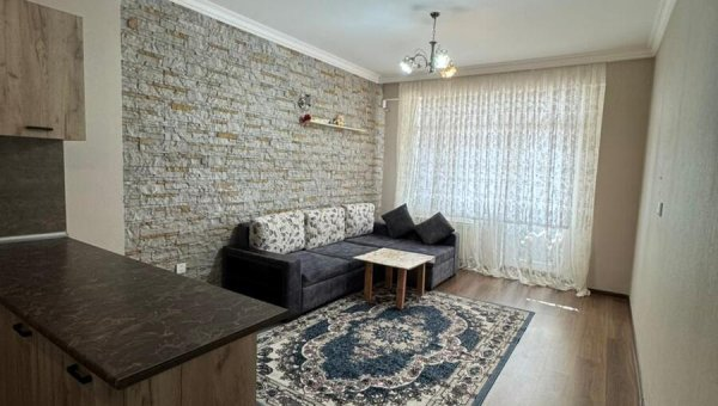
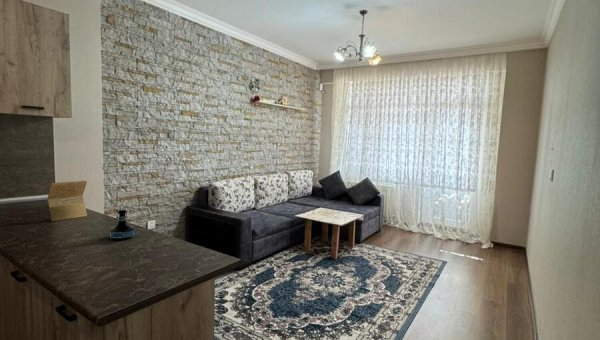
+ tequila bottle (122, 223)
+ notepad (68, 199)
